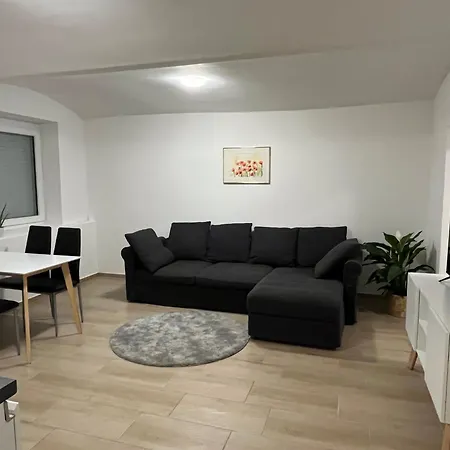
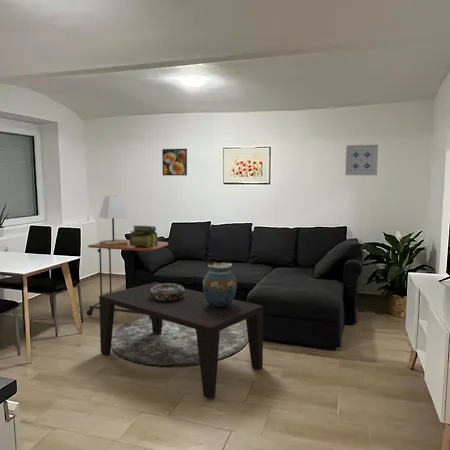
+ wall art (361, 160)
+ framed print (174, 162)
+ stack of books (144, 234)
+ side table (110, 278)
+ coffee table (179, 324)
+ lamp (113, 220)
+ decorative bowl (167, 291)
+ vase (219, 284)
